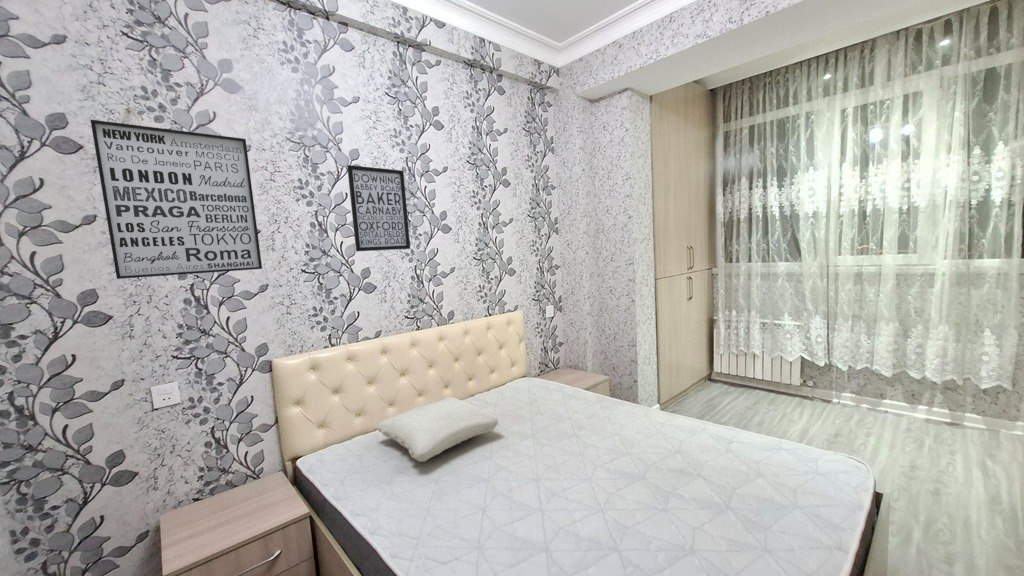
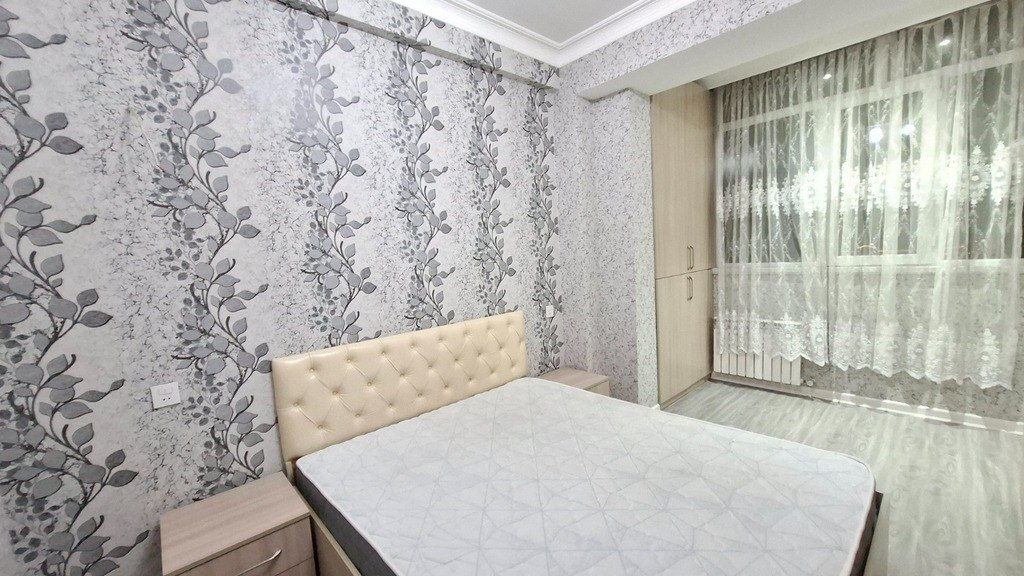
- wall art (380, 209)
- wall art (186, 203)
- pillow (437, 425)
